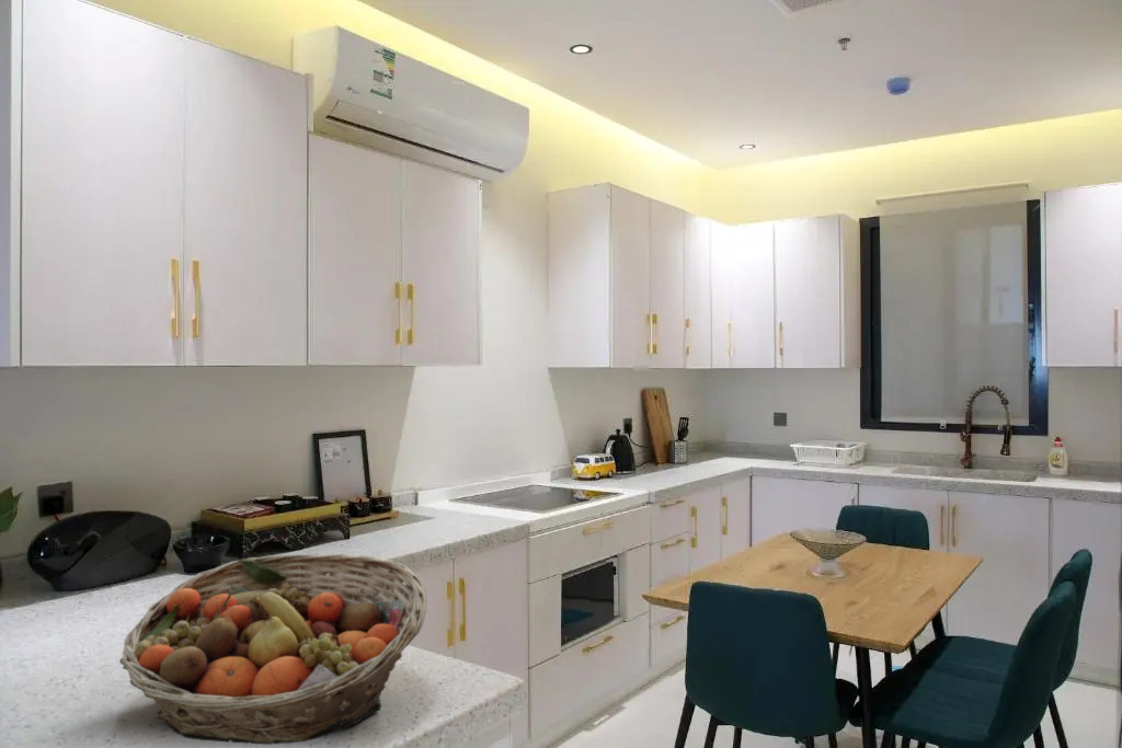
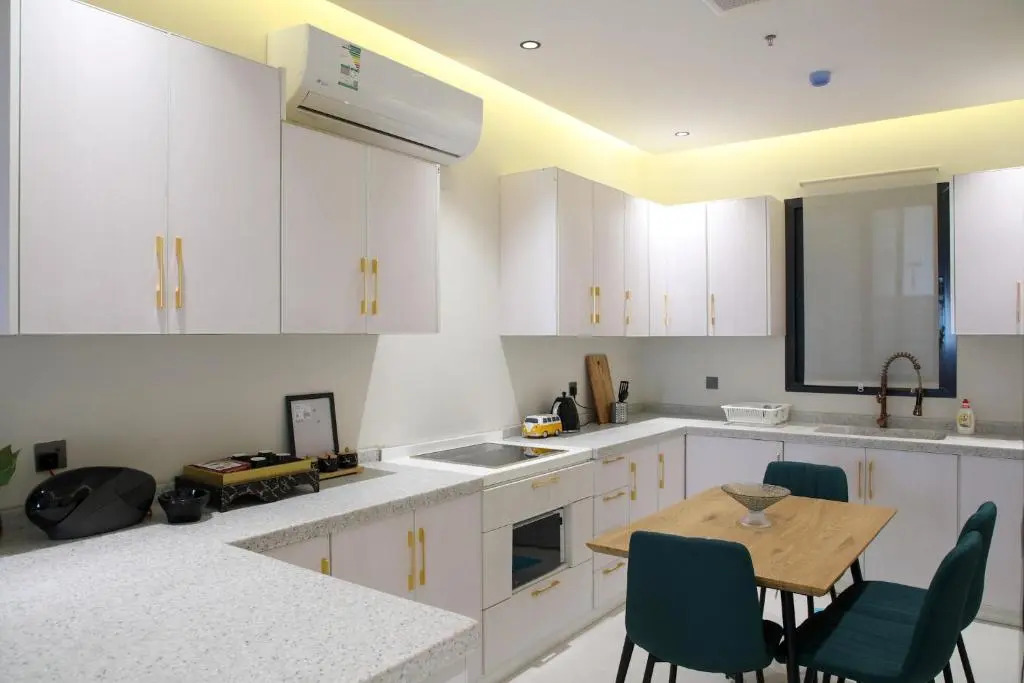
- fruit basket (280, 640)
